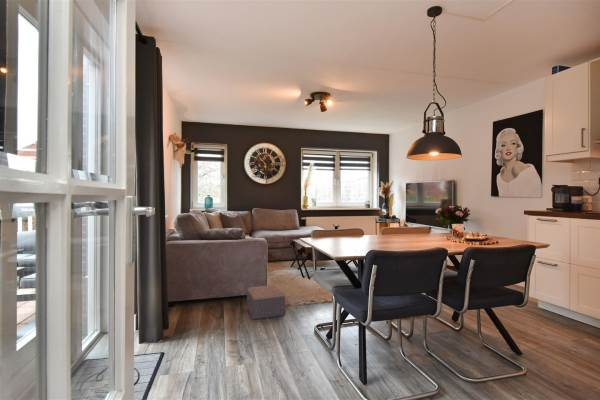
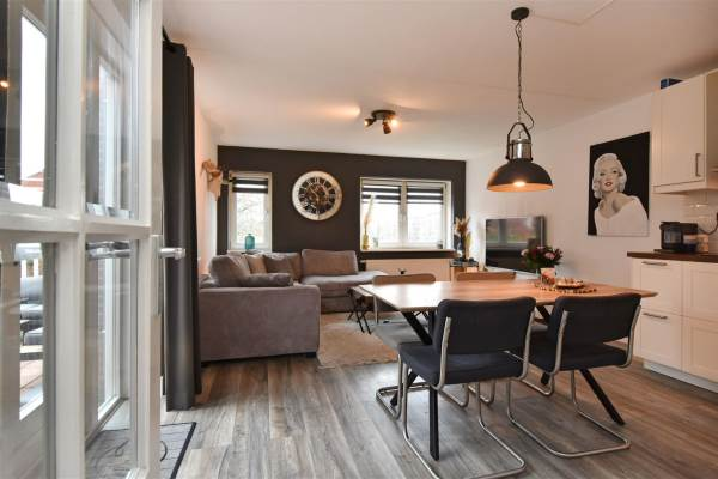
- footstool (265, 300)
